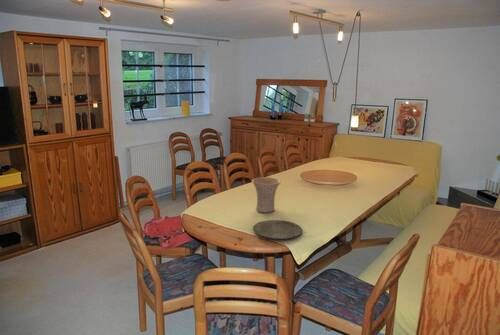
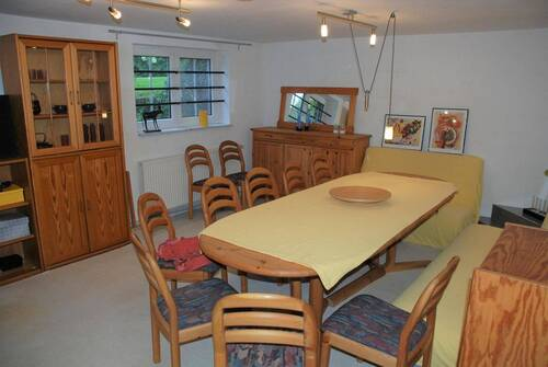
- plate (277, 229)
- vase (265, 195)
